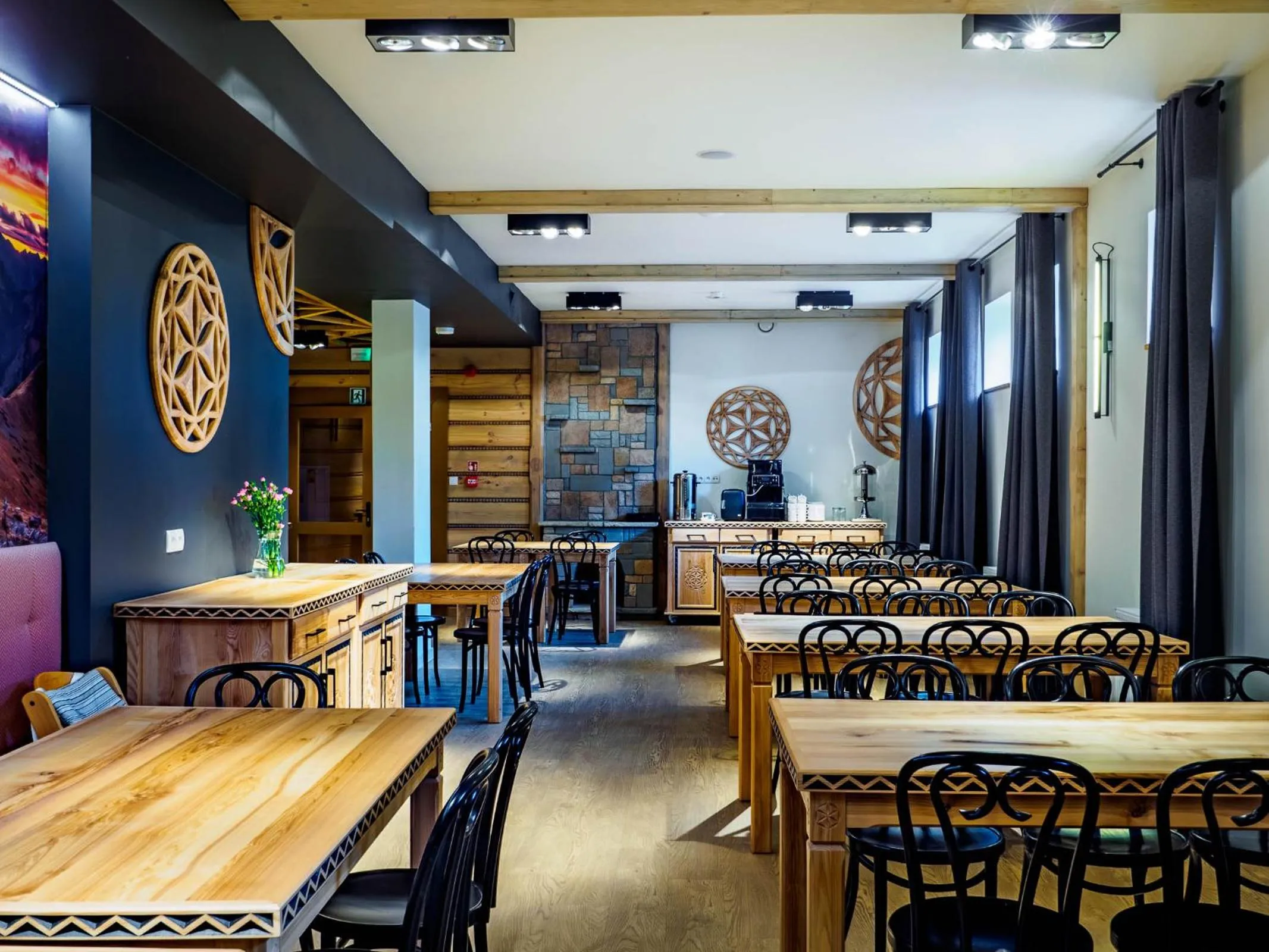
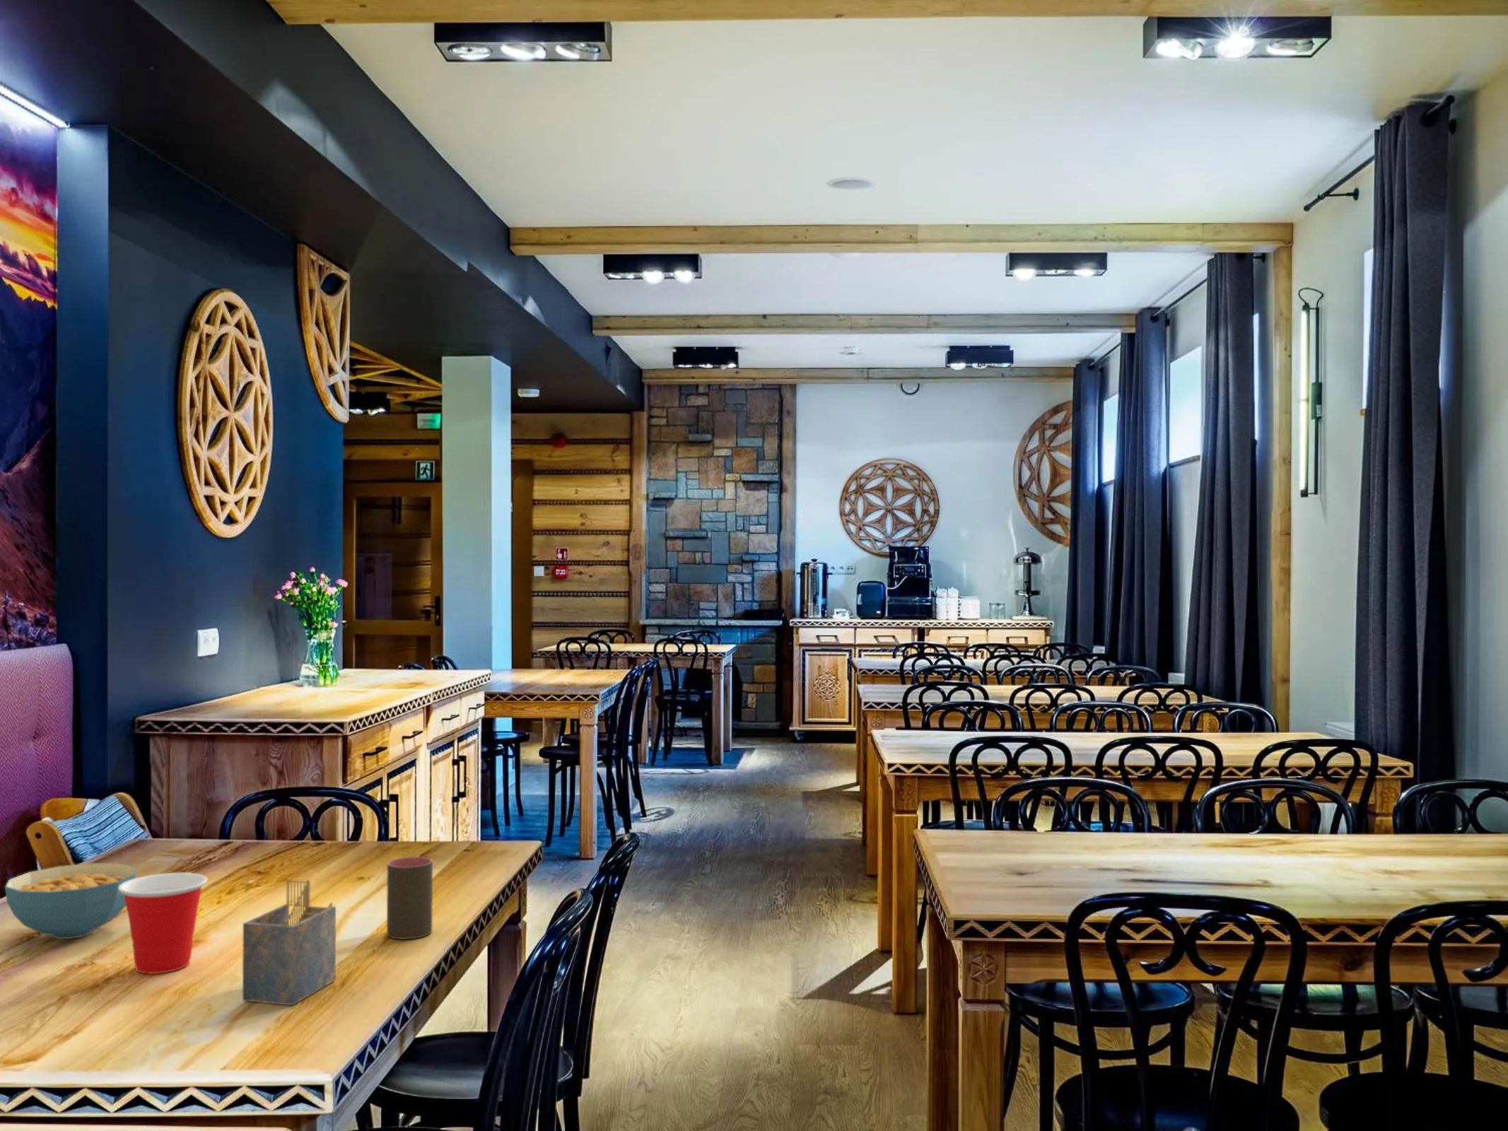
+ napkin holder (290, 939)
+ cereal bowl (72, 905)
+ cup (163, 924)
+ cup (409, 897)
